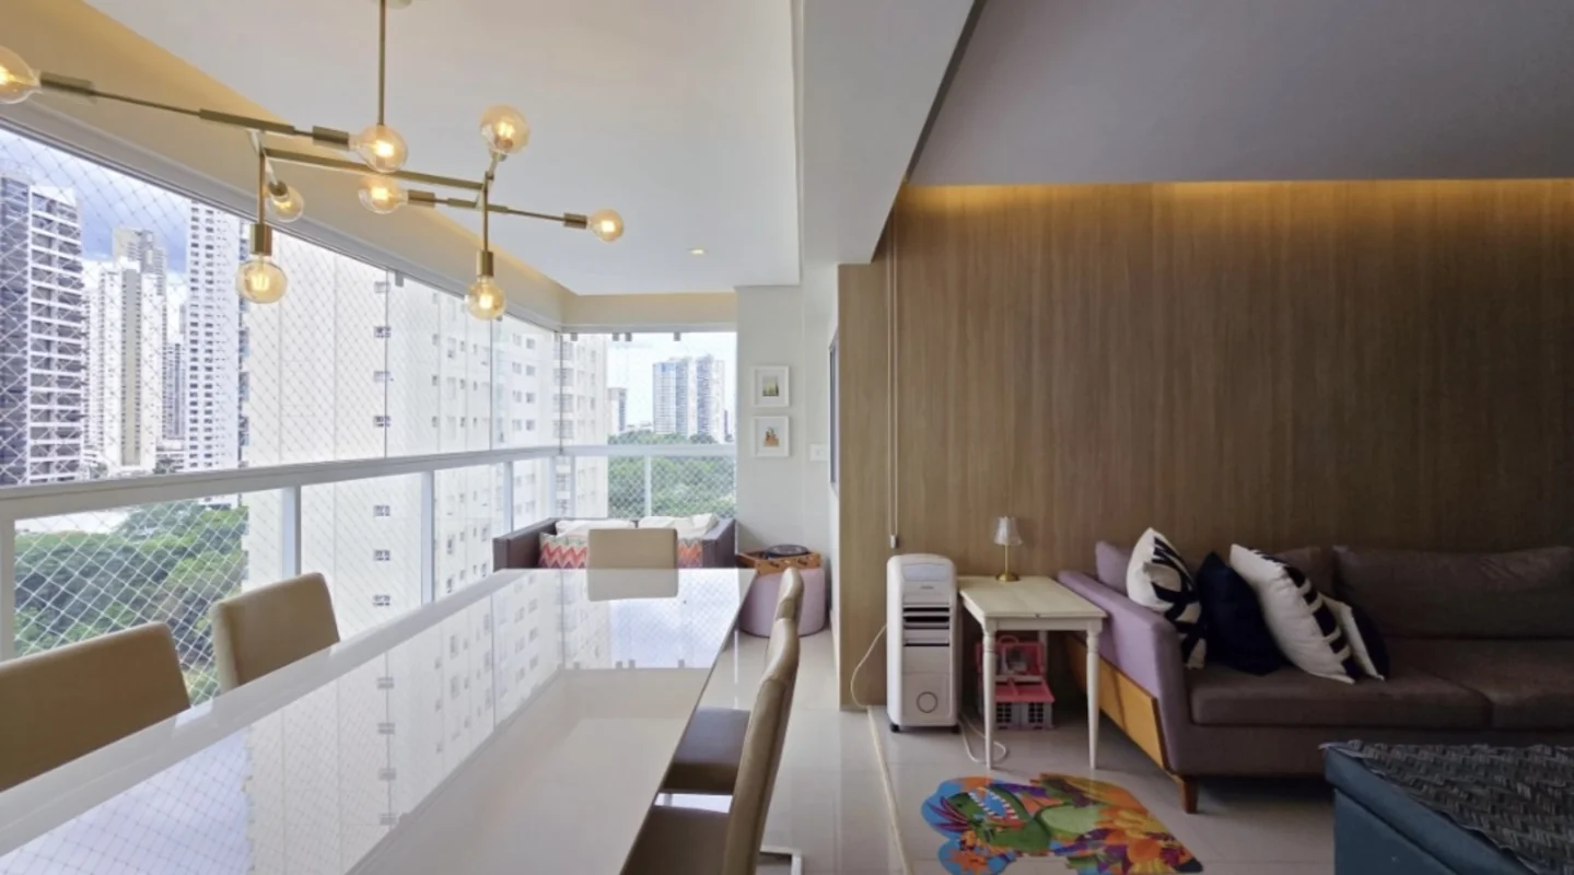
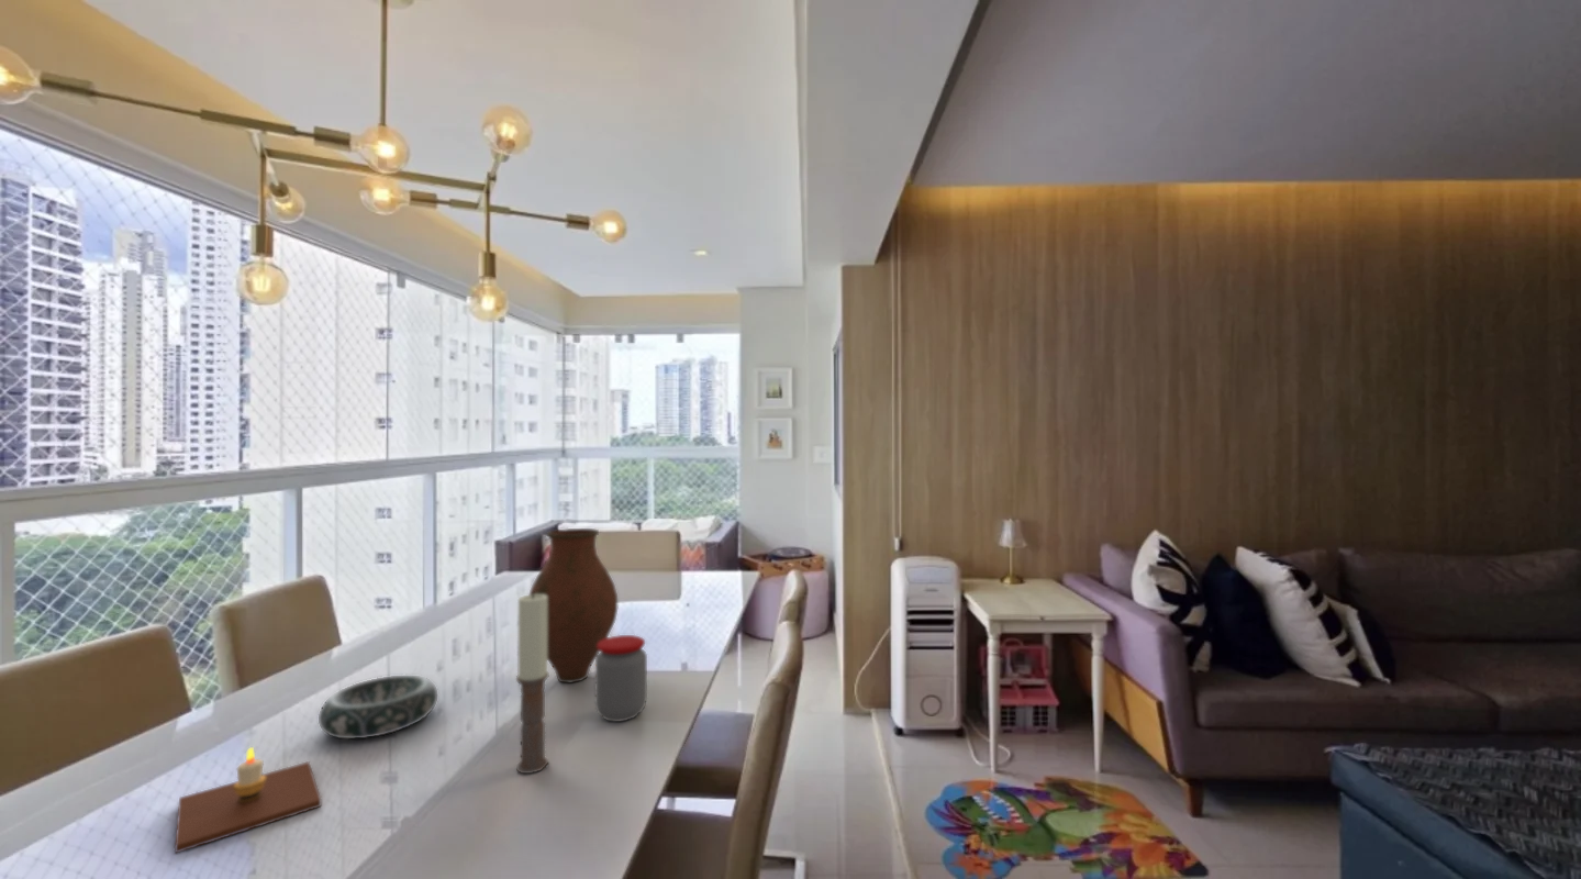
+ jar (621, 677)
+ decorative bowl (380, 705)
+ candle (532, 678)
+ vase (572, 604)
+ candle (249, 776)
